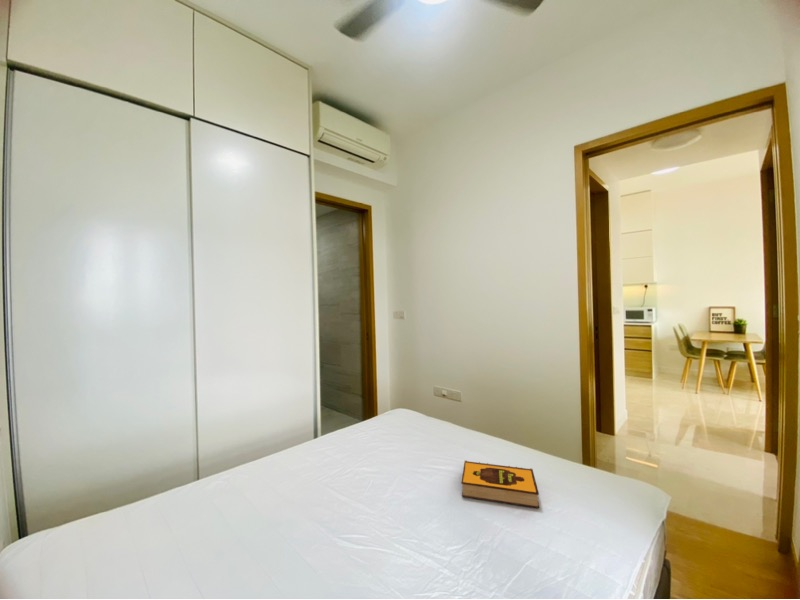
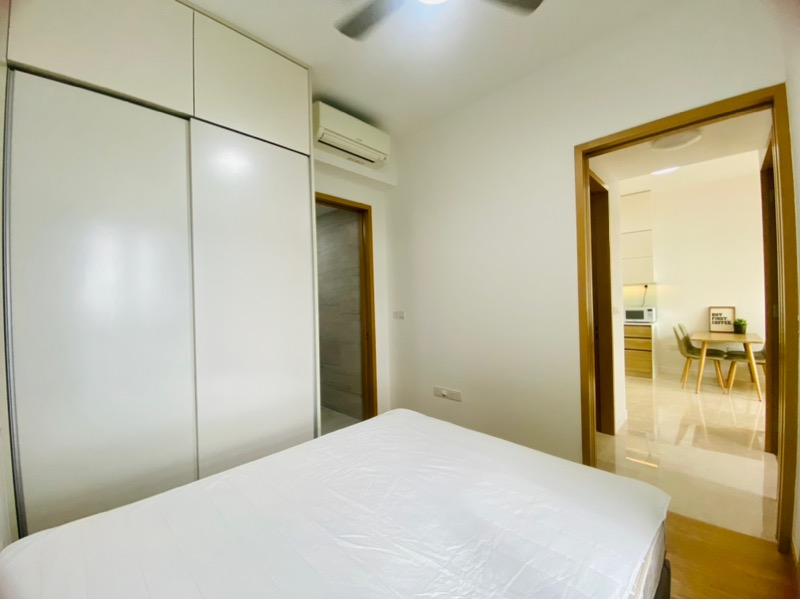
- hardback book (498, 480)
